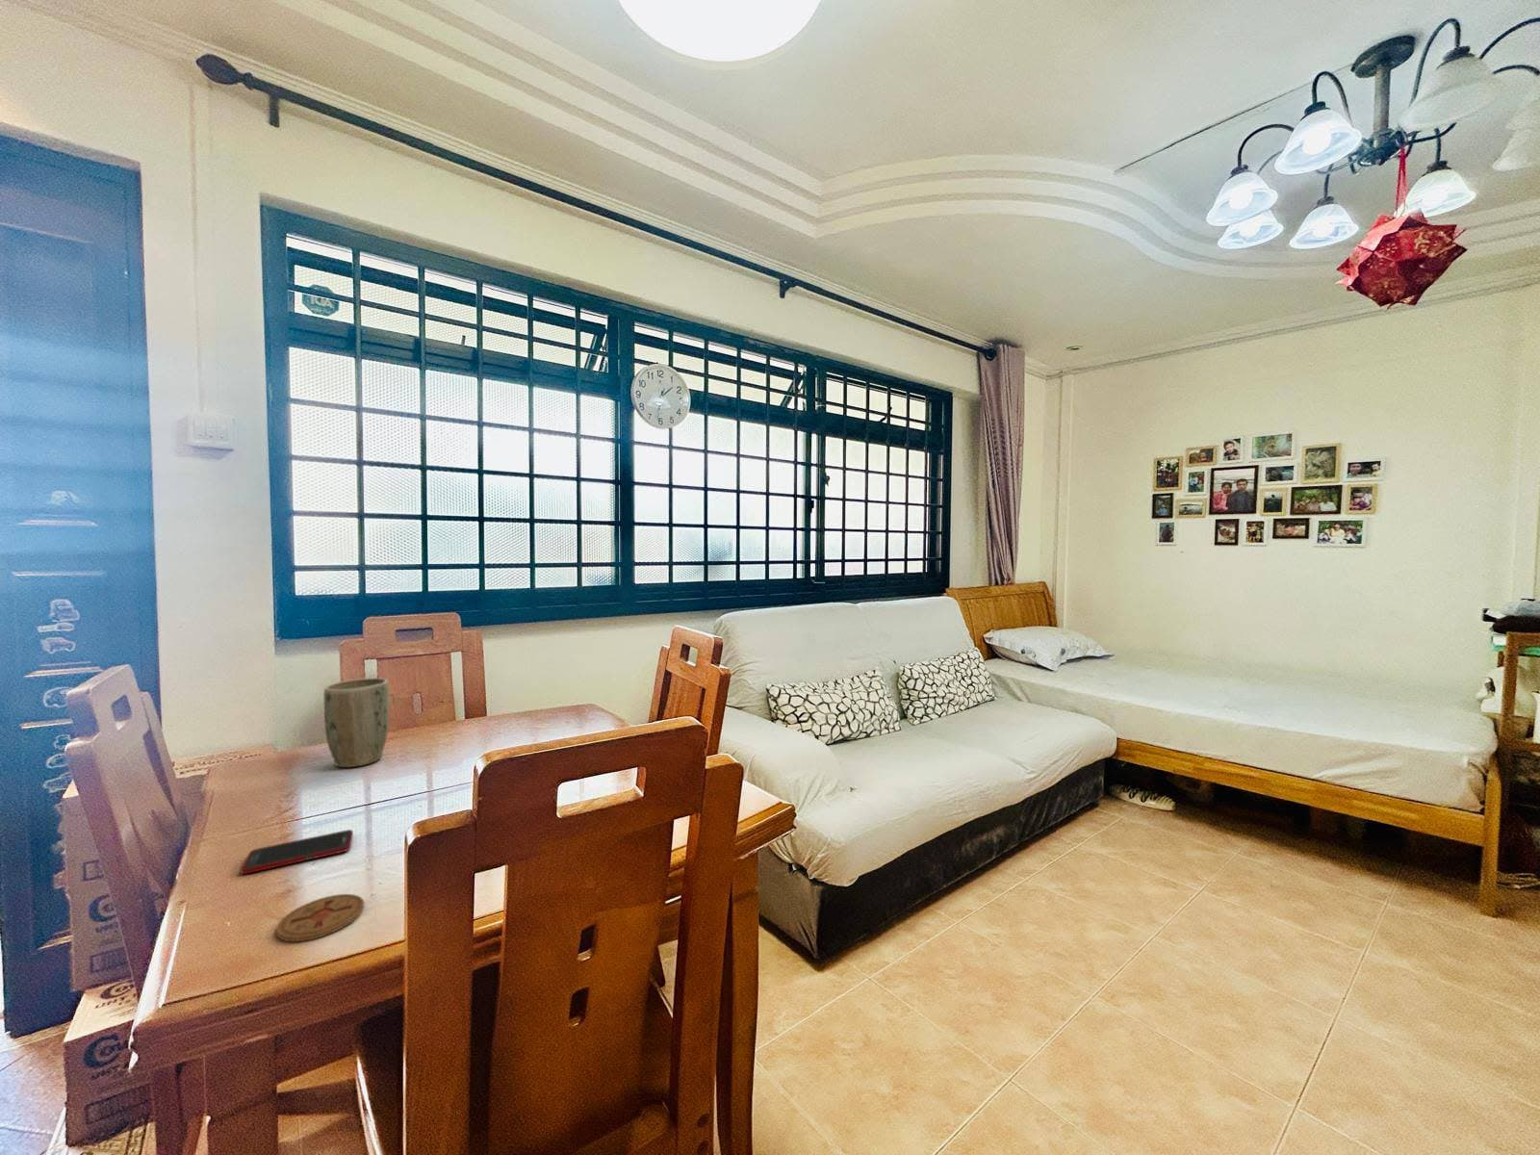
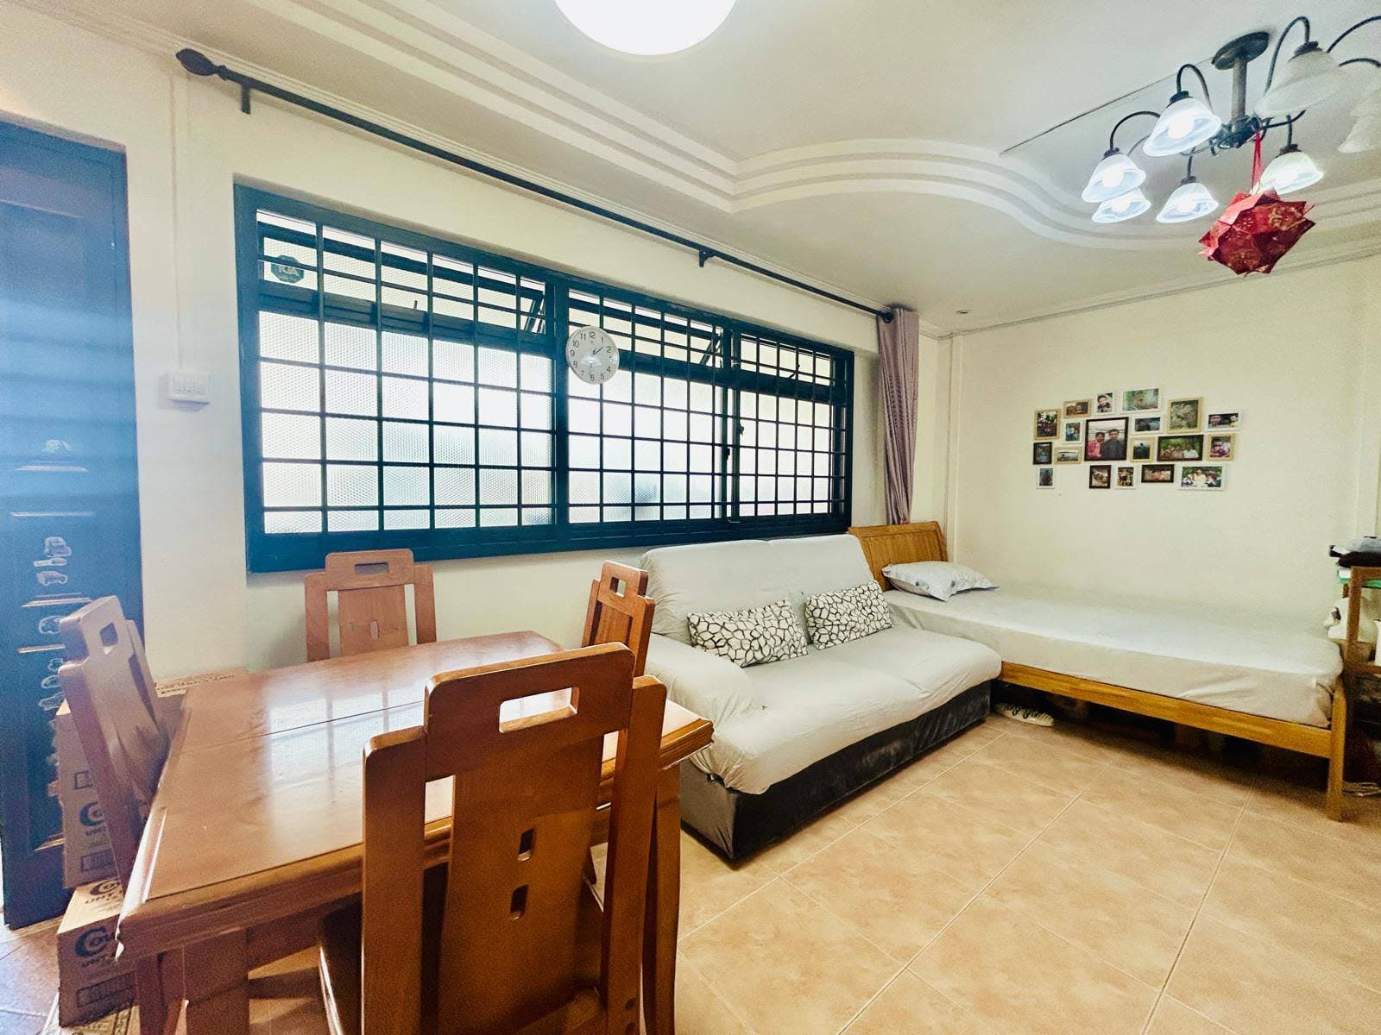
- cell phone (301, 850)
- plant pot (358, 722)
- coaster (321, 916)
